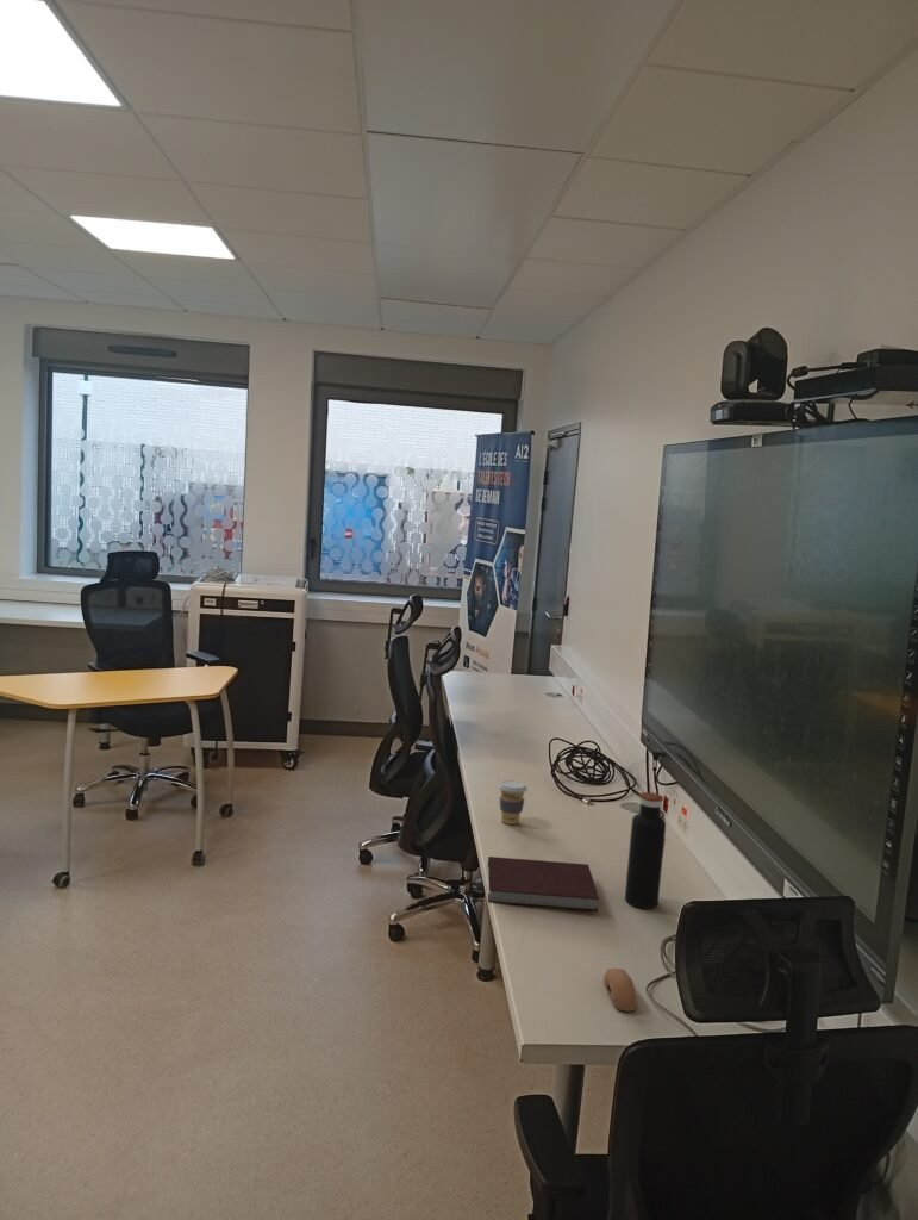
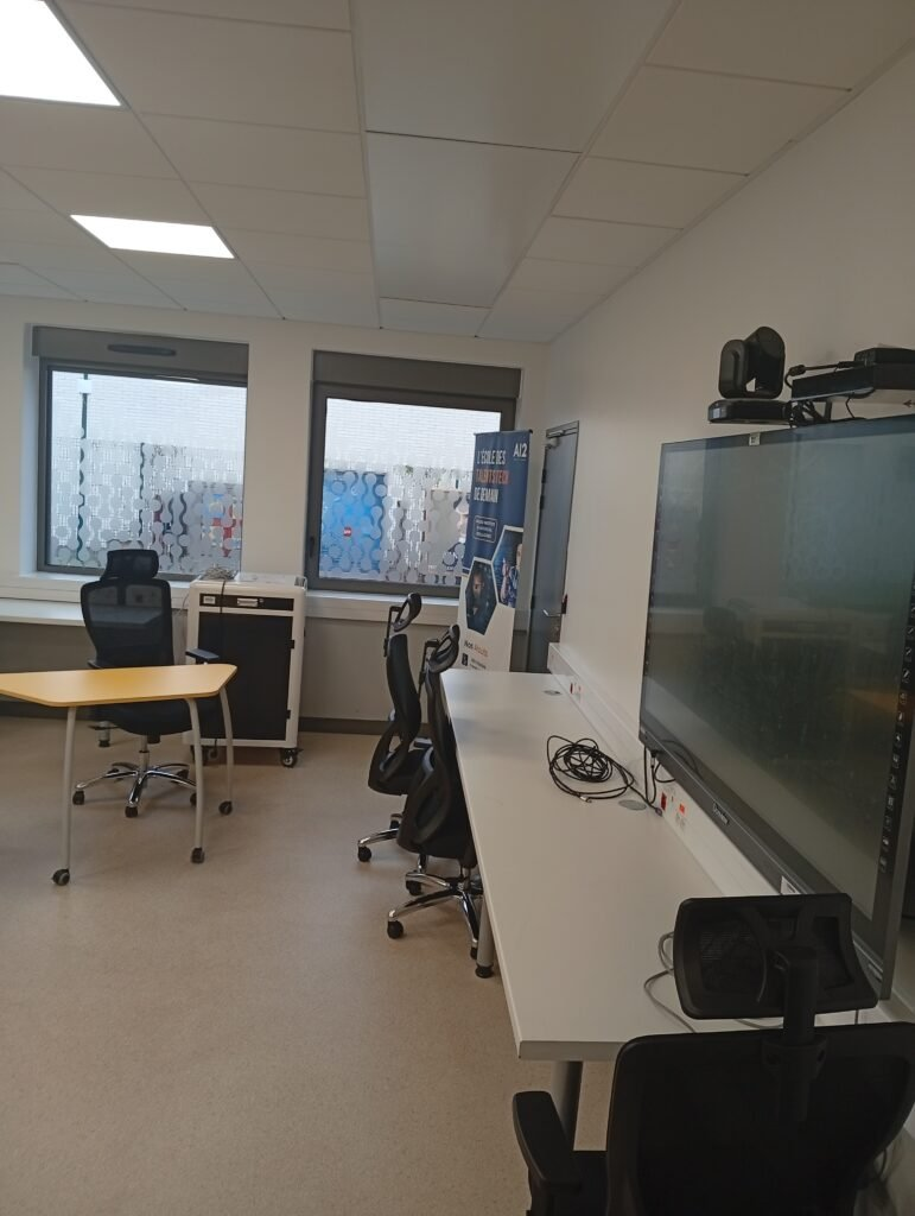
- water bottle (645, 848)
- notebook (539, 882)
- computer mouse (620, 986)
- coffee cup (511, 802)
